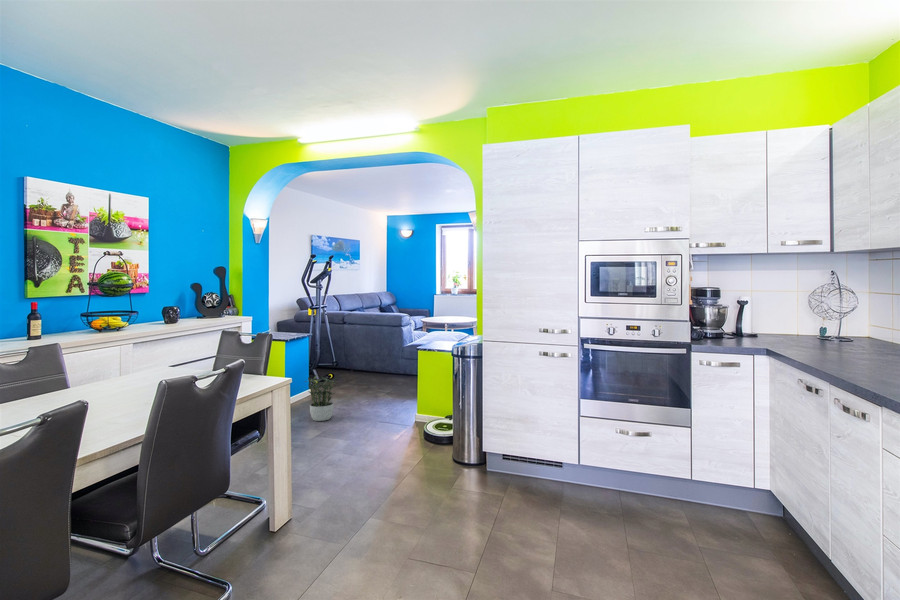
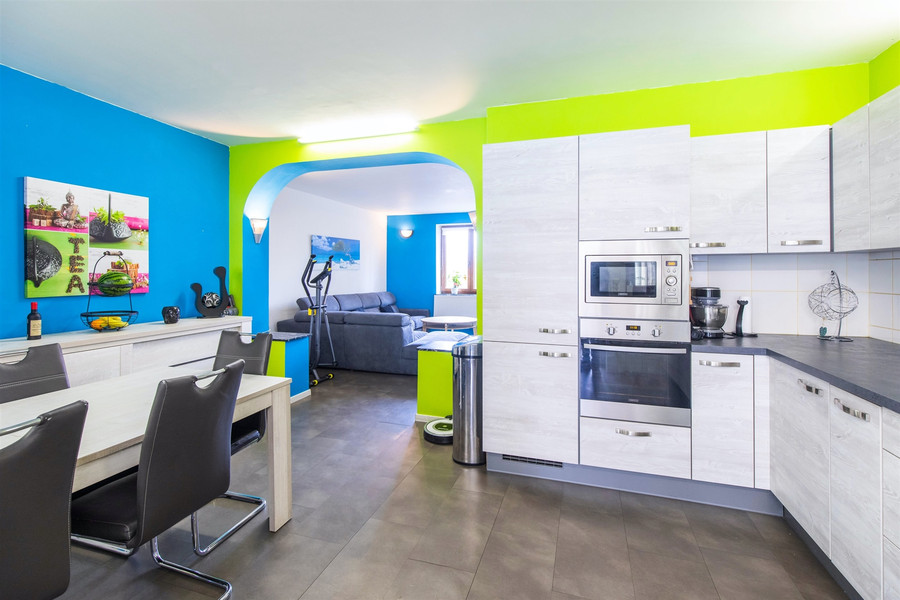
- potted plant (320, 395)
